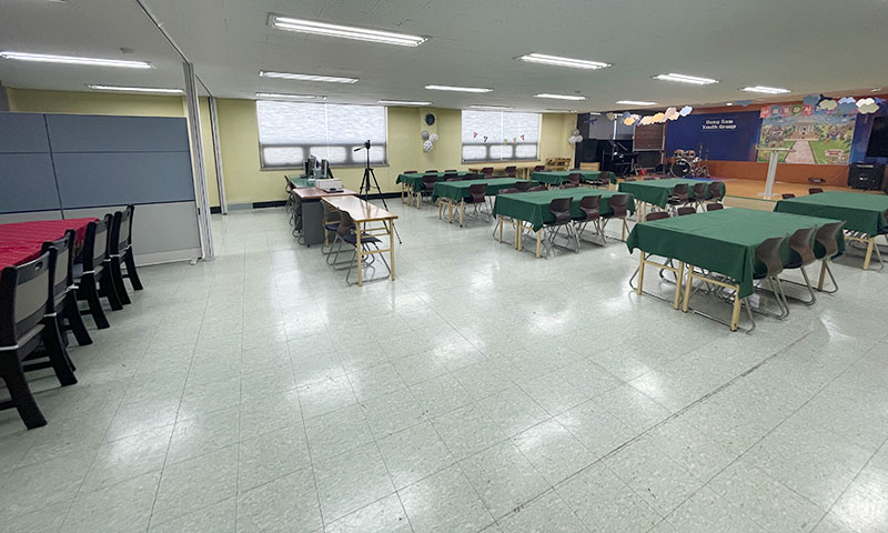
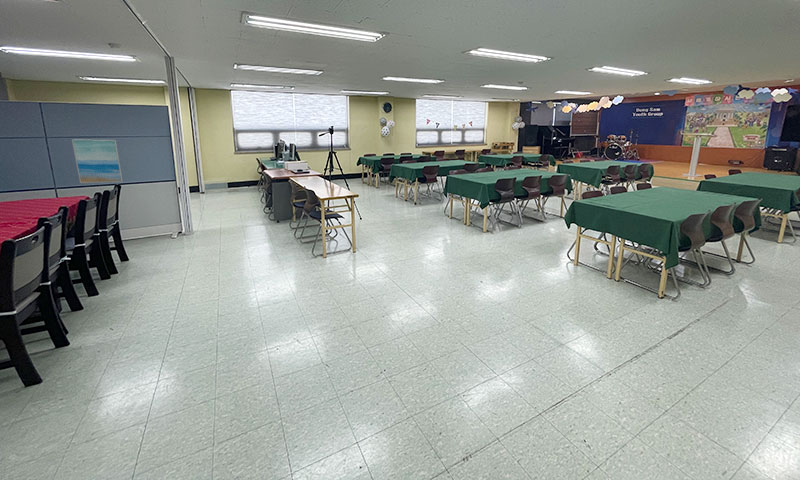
+ wall art (98, 161)
